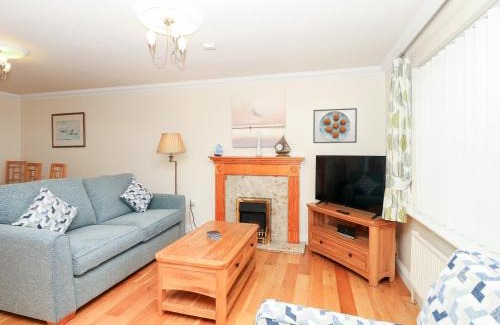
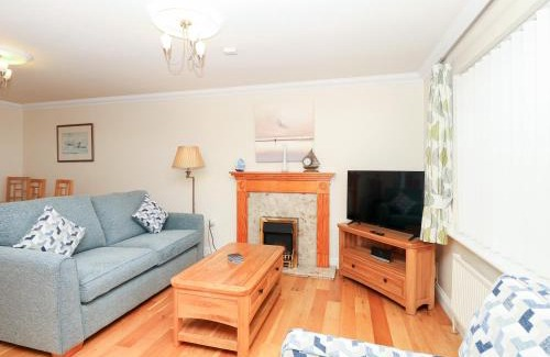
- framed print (334, 126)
